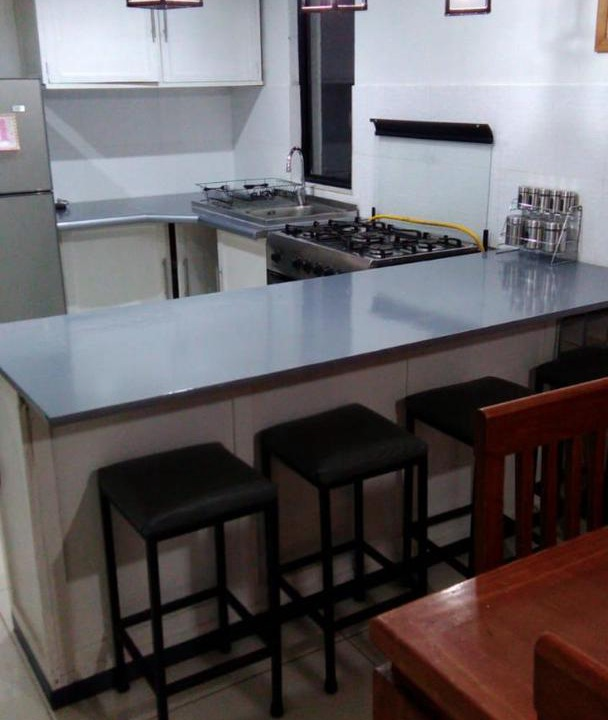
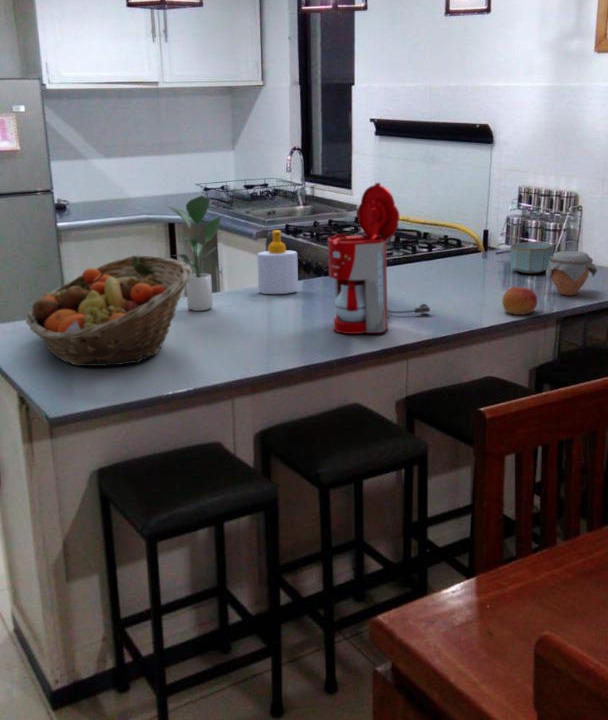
+ soap bottle (277, 261)
+ potted plant (199, 251)
+ apple (520, 300)
+ coffee maker (374, 252)
+ jar (569, 273)
+ bowl (531, 258)
+ fruit basket (110, 307)
